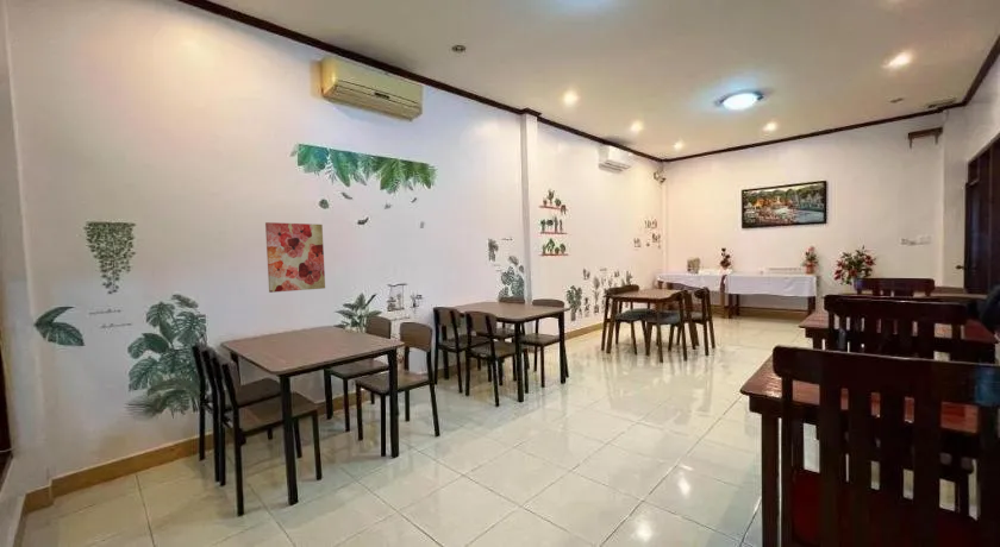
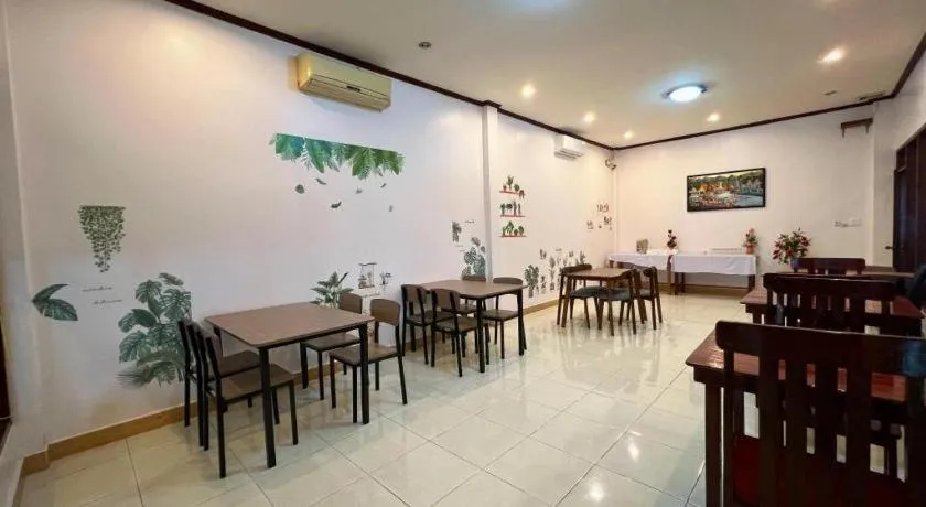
- wall art (296, 257)
